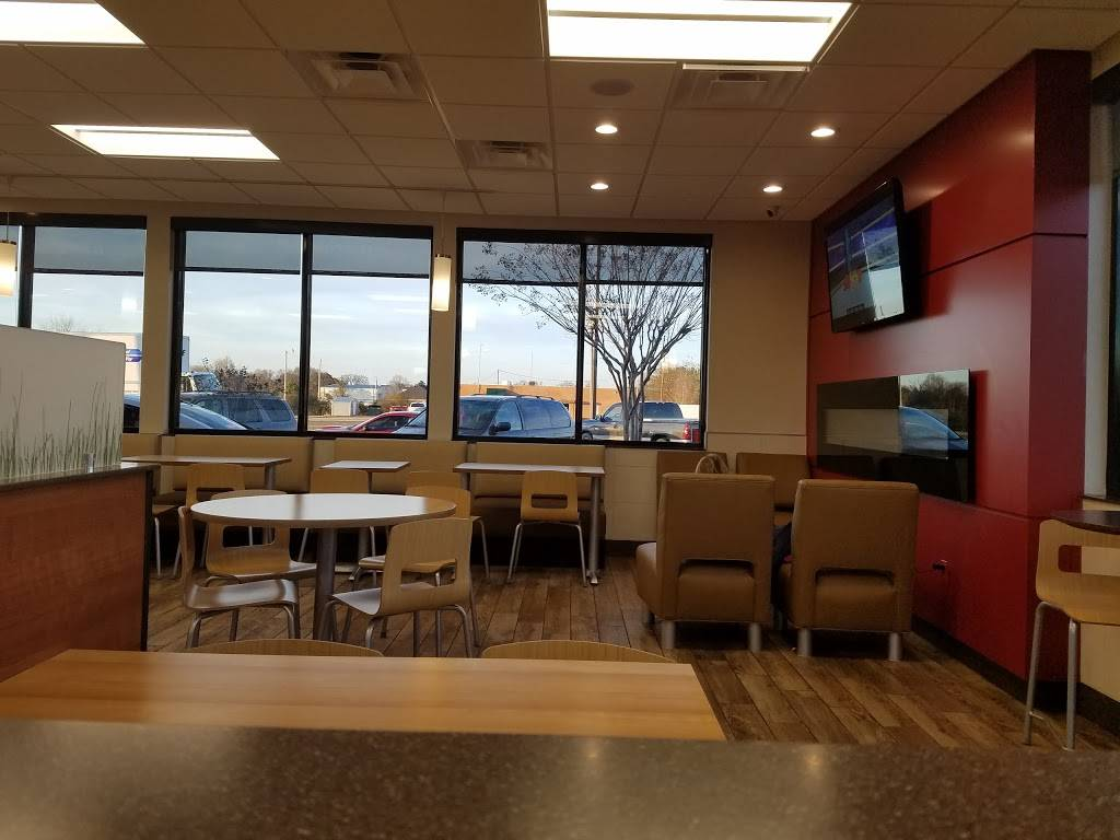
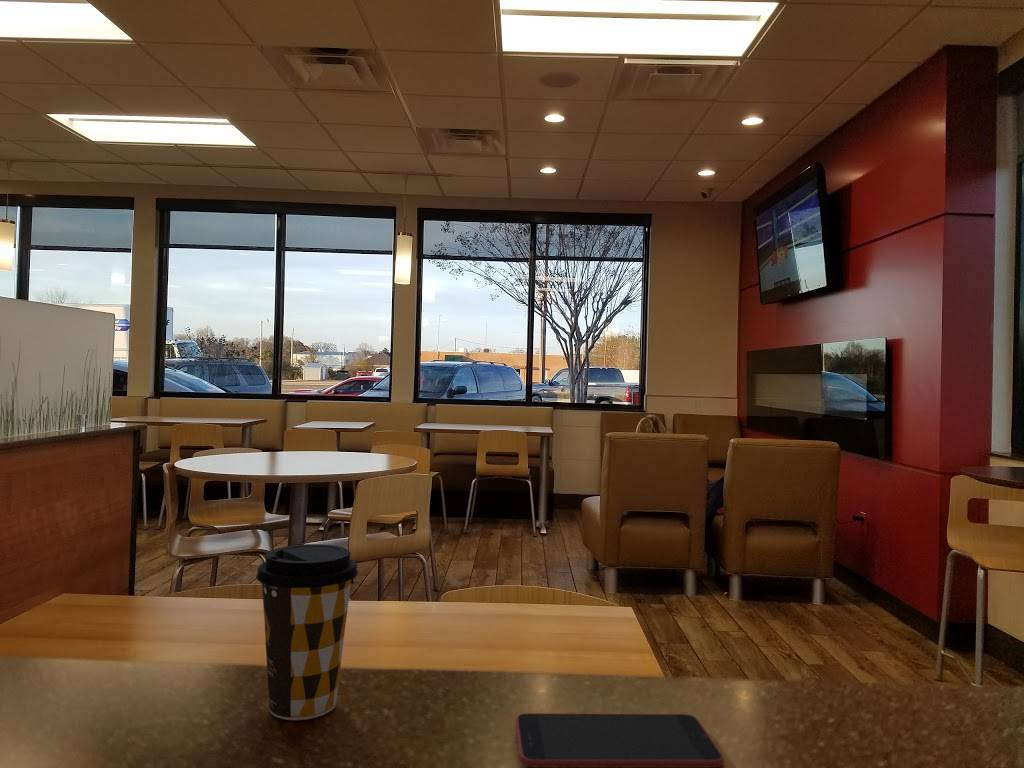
+ smartphone (614, 739)
+ coffee cup (306, 628)
